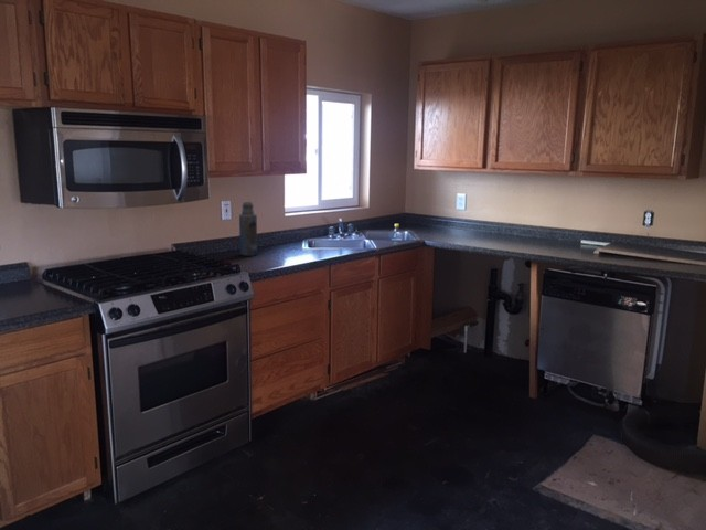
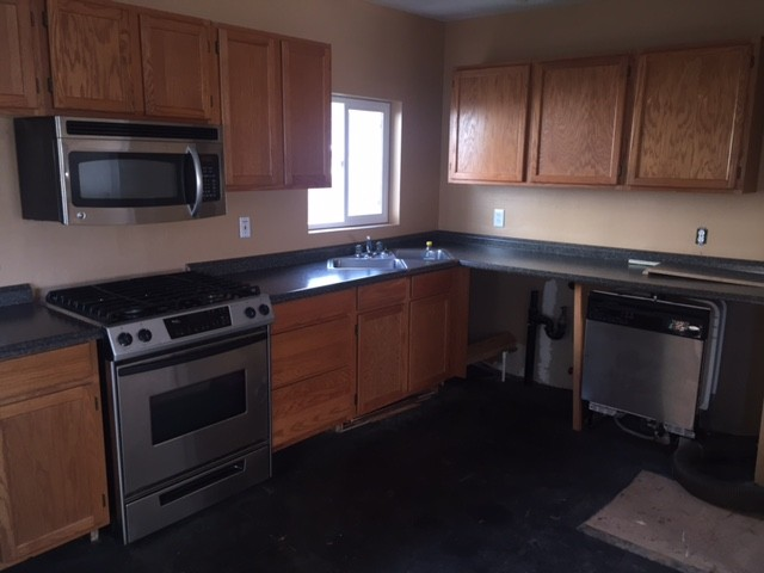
- bottle (248, 229)
